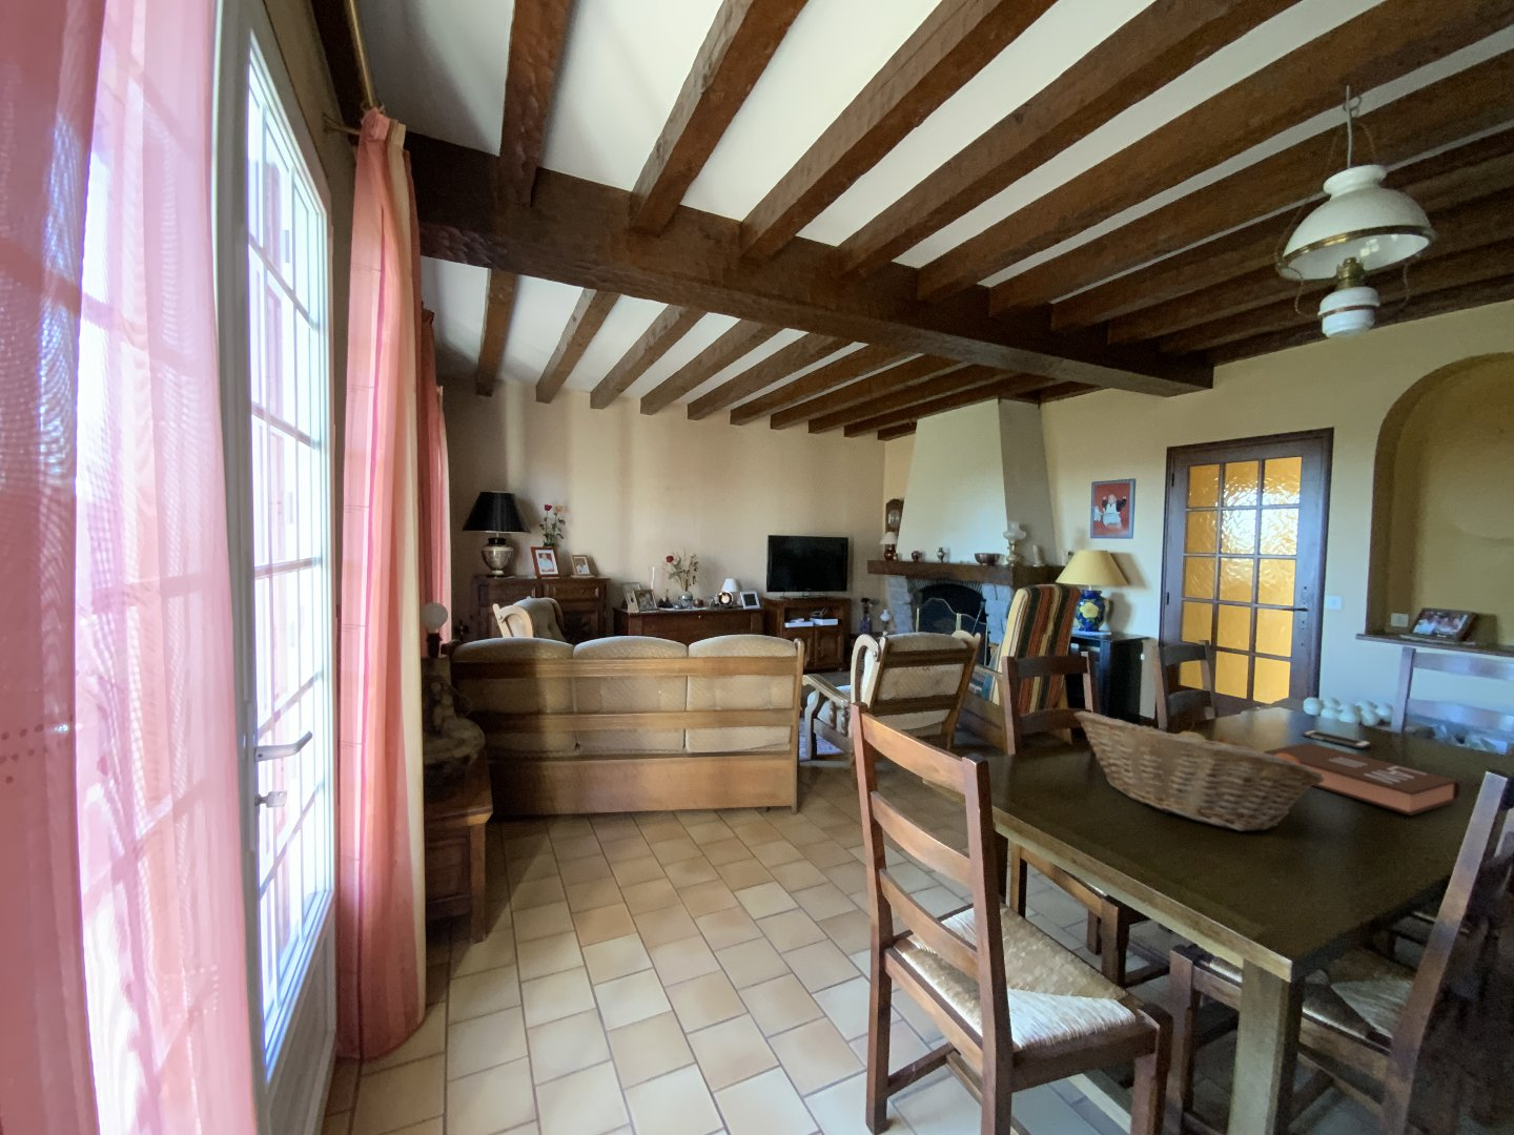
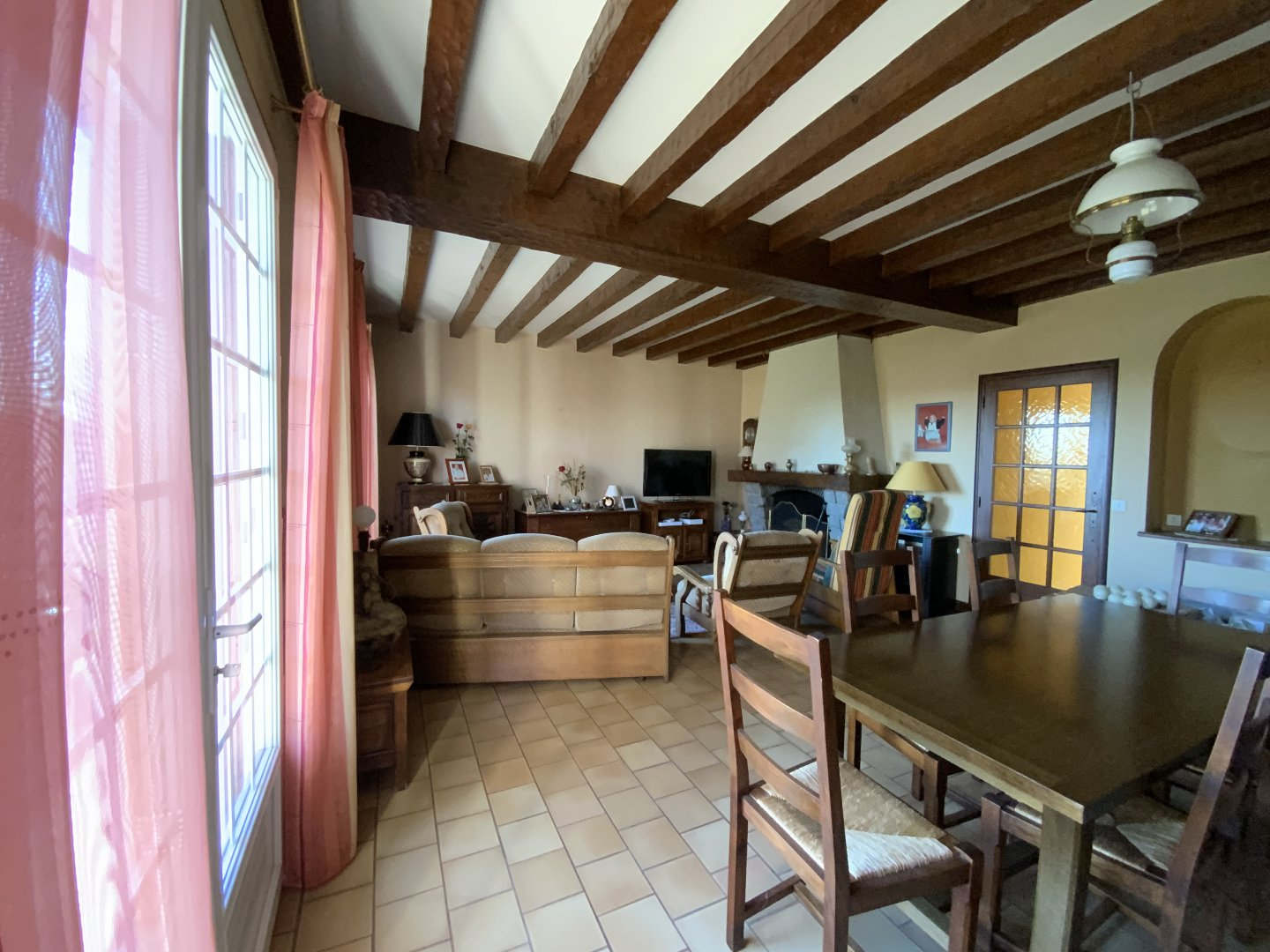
- cell phone (1335, 739)
- book (1357, 775)
- fruit basket (1184, 758)
